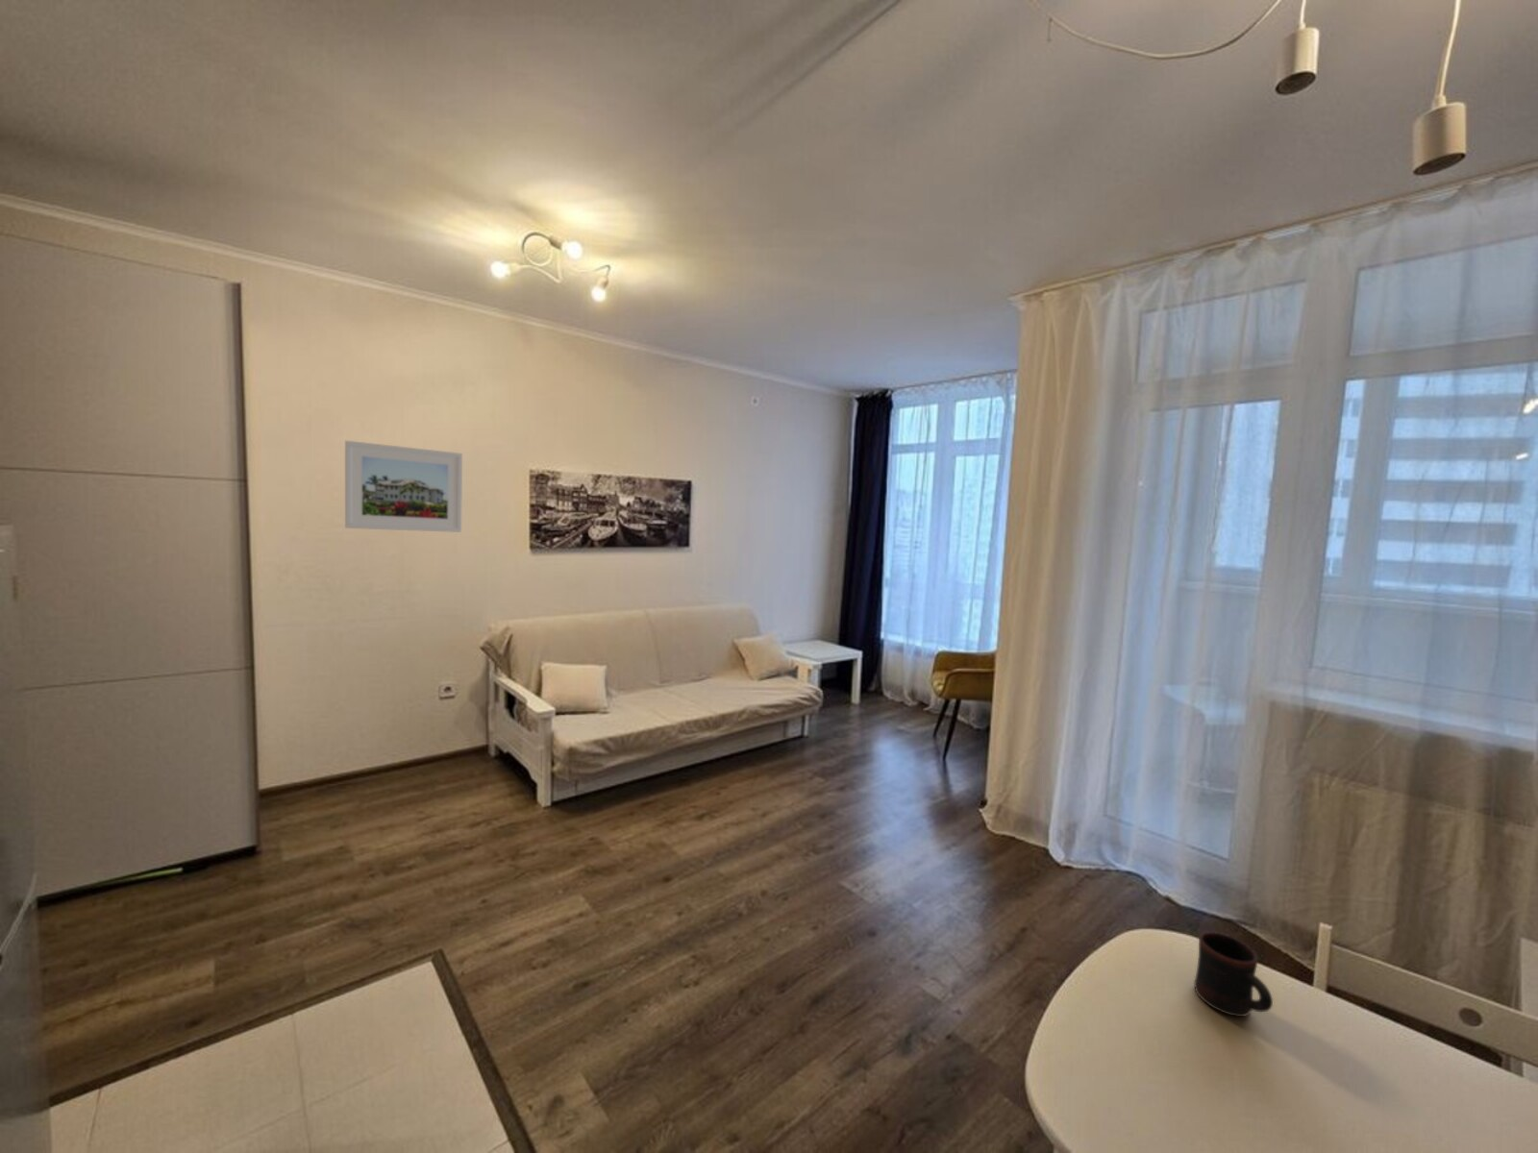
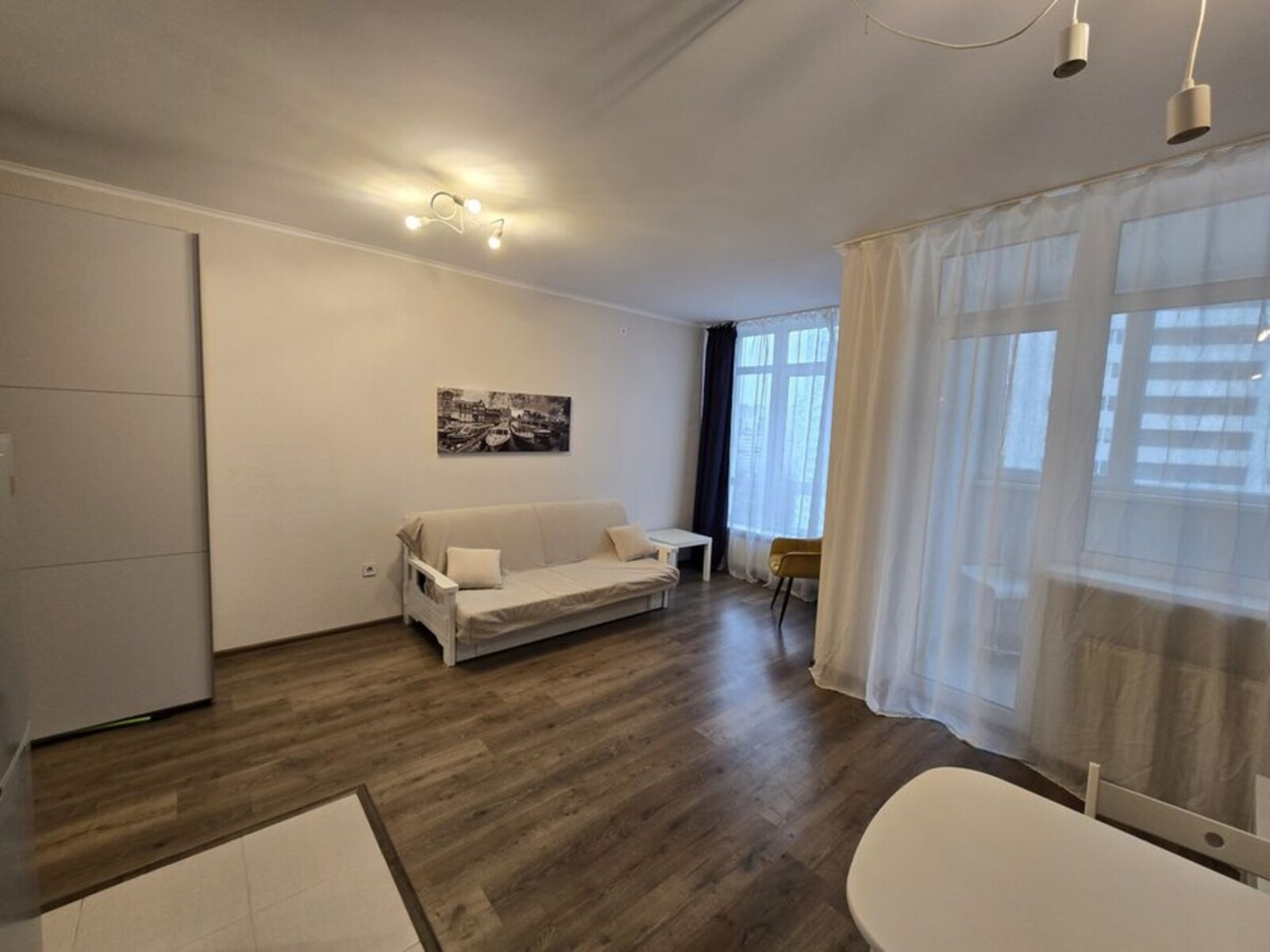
- mug (1235, 982)
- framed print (406, 489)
